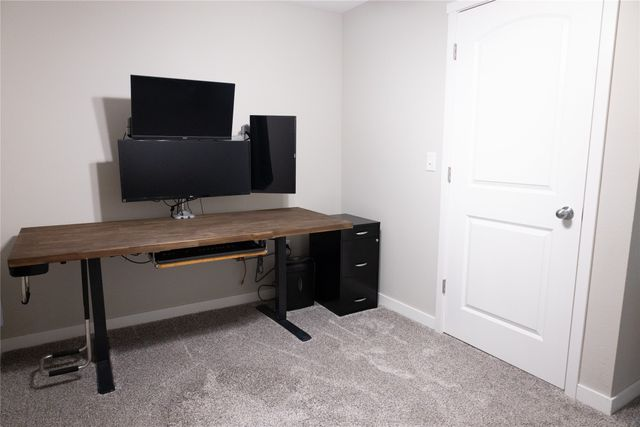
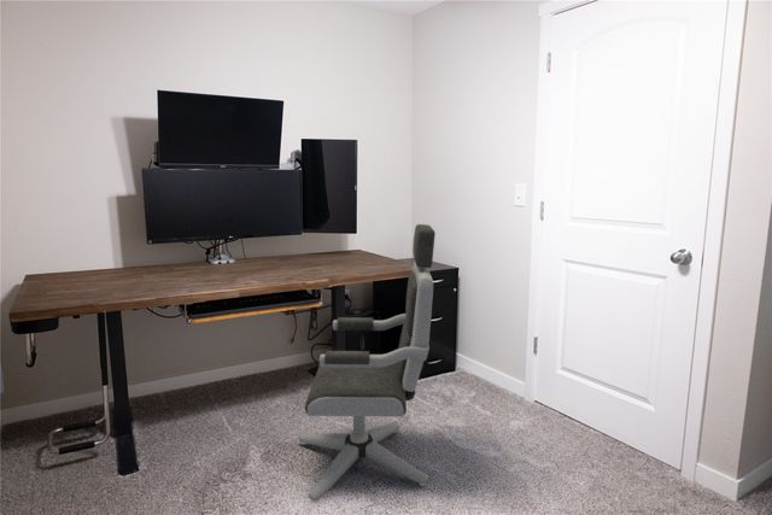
+ office chair (359, 351)
